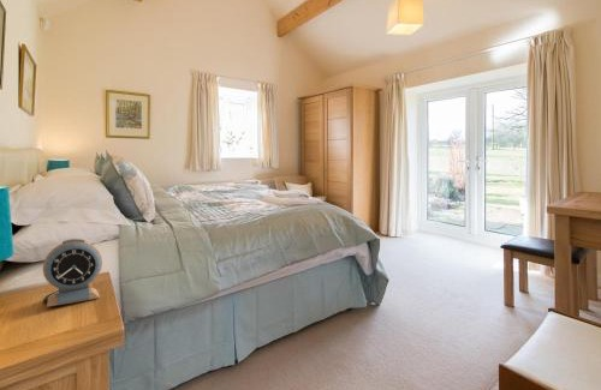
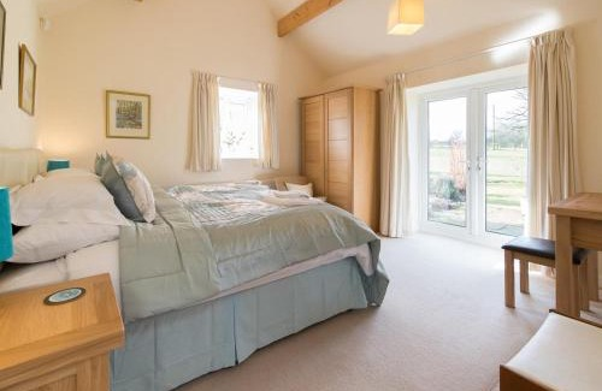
- alarm clock (73, 268)
